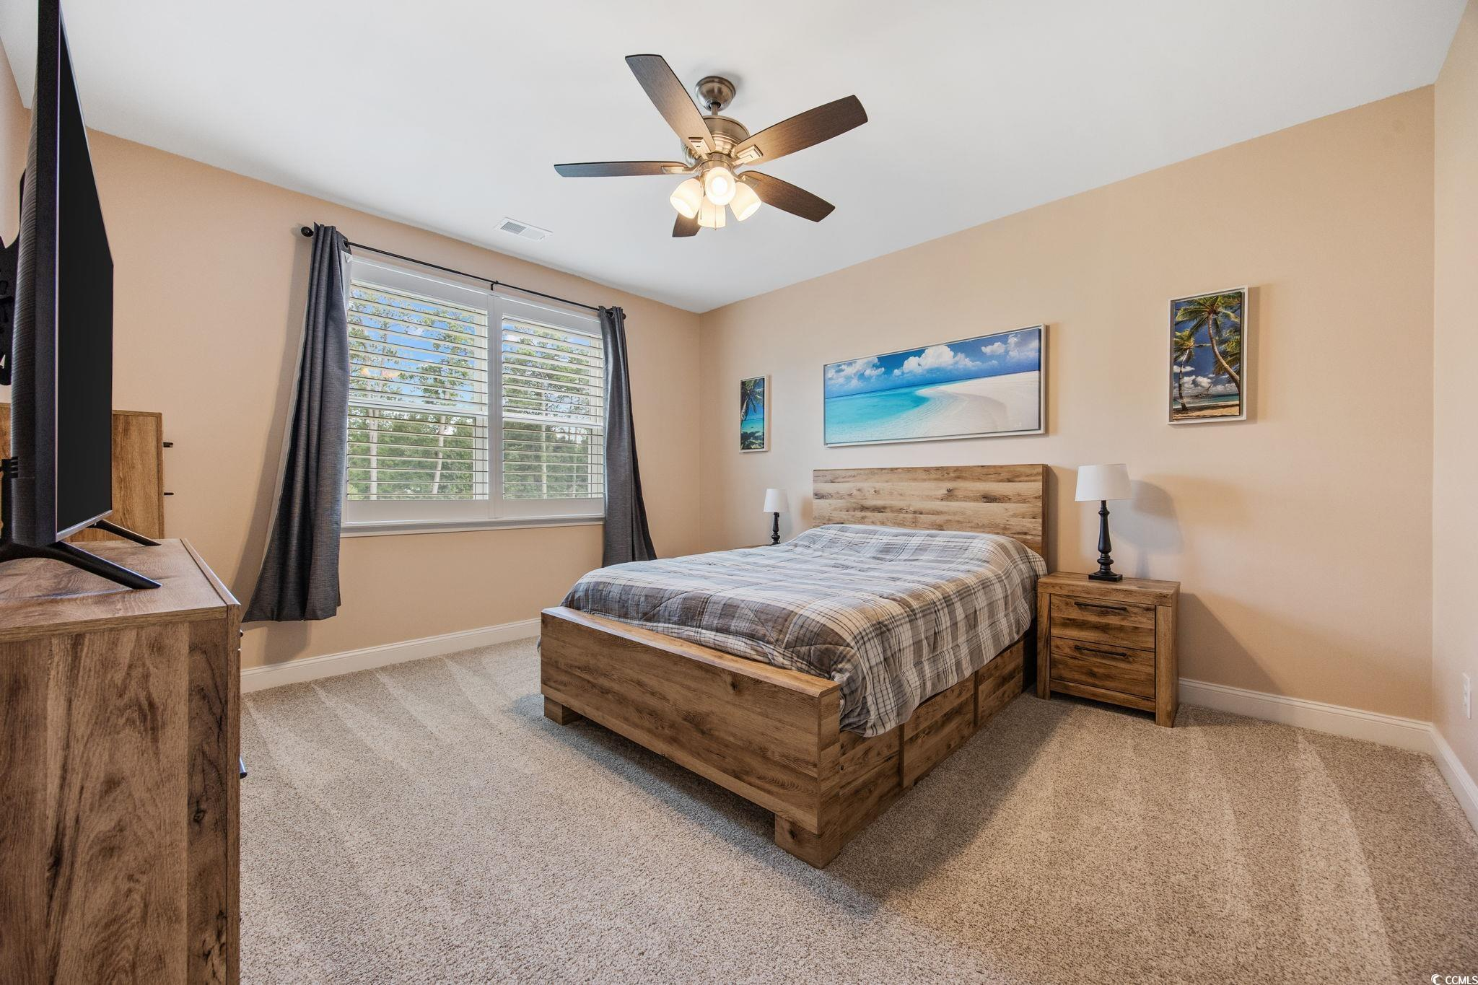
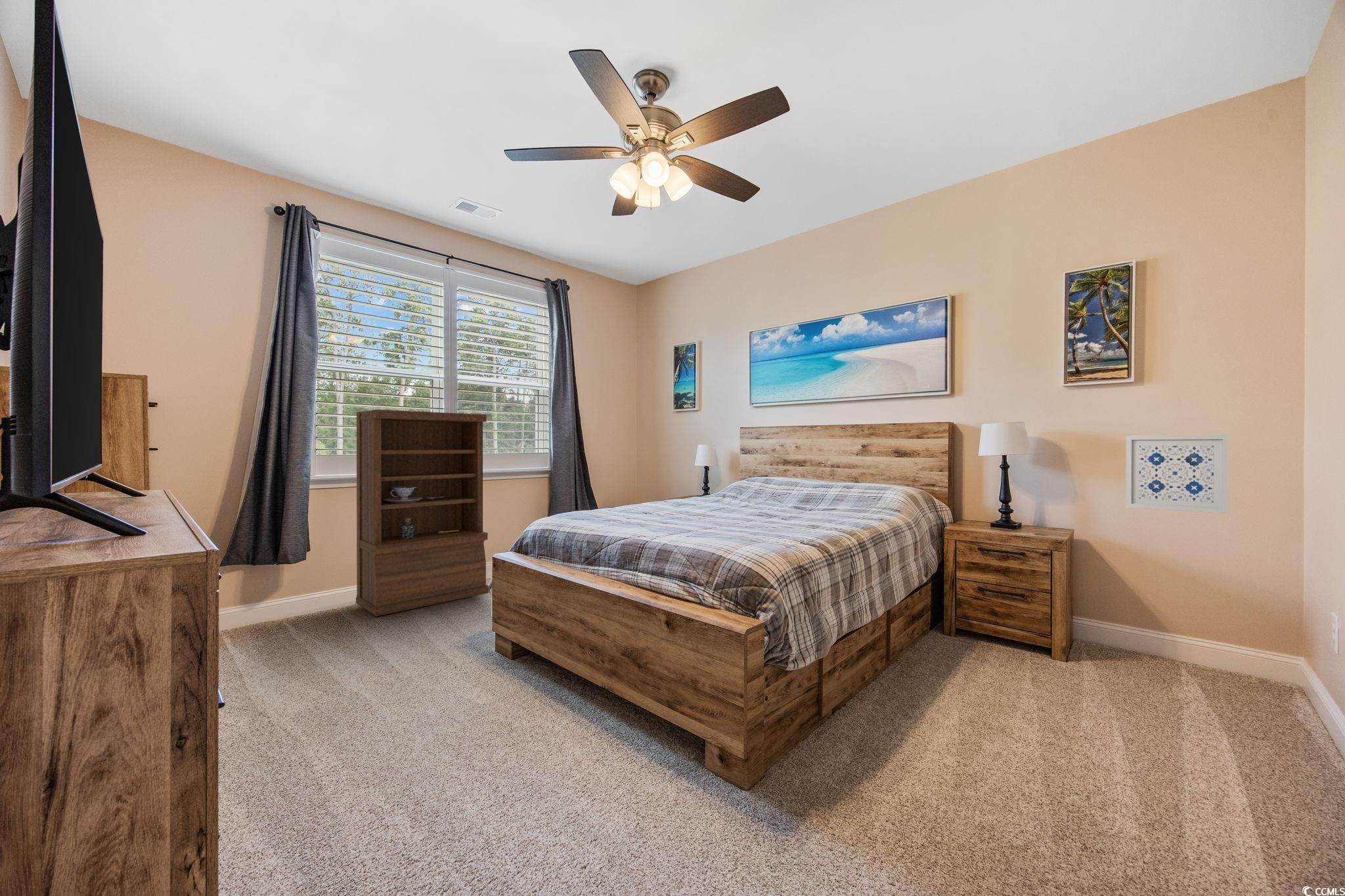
+ bookshelf (424, 505)
+ wall art (1175, 473)
